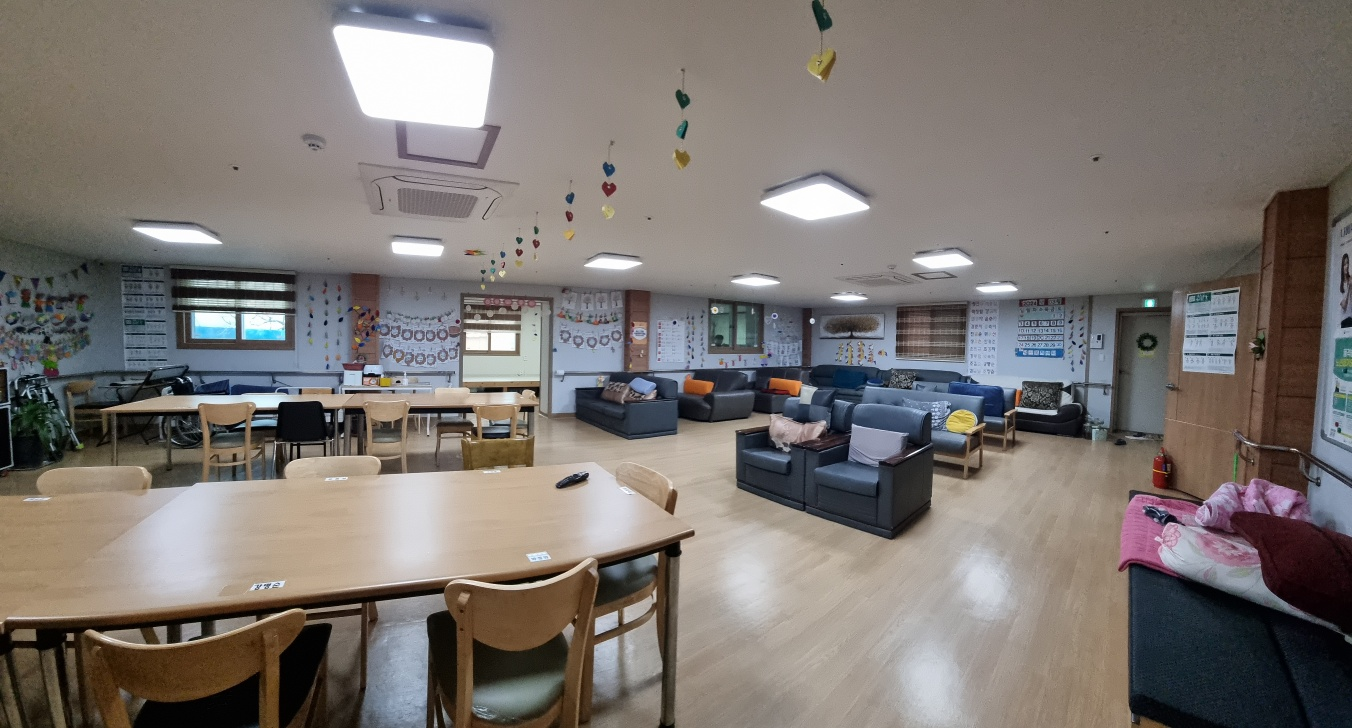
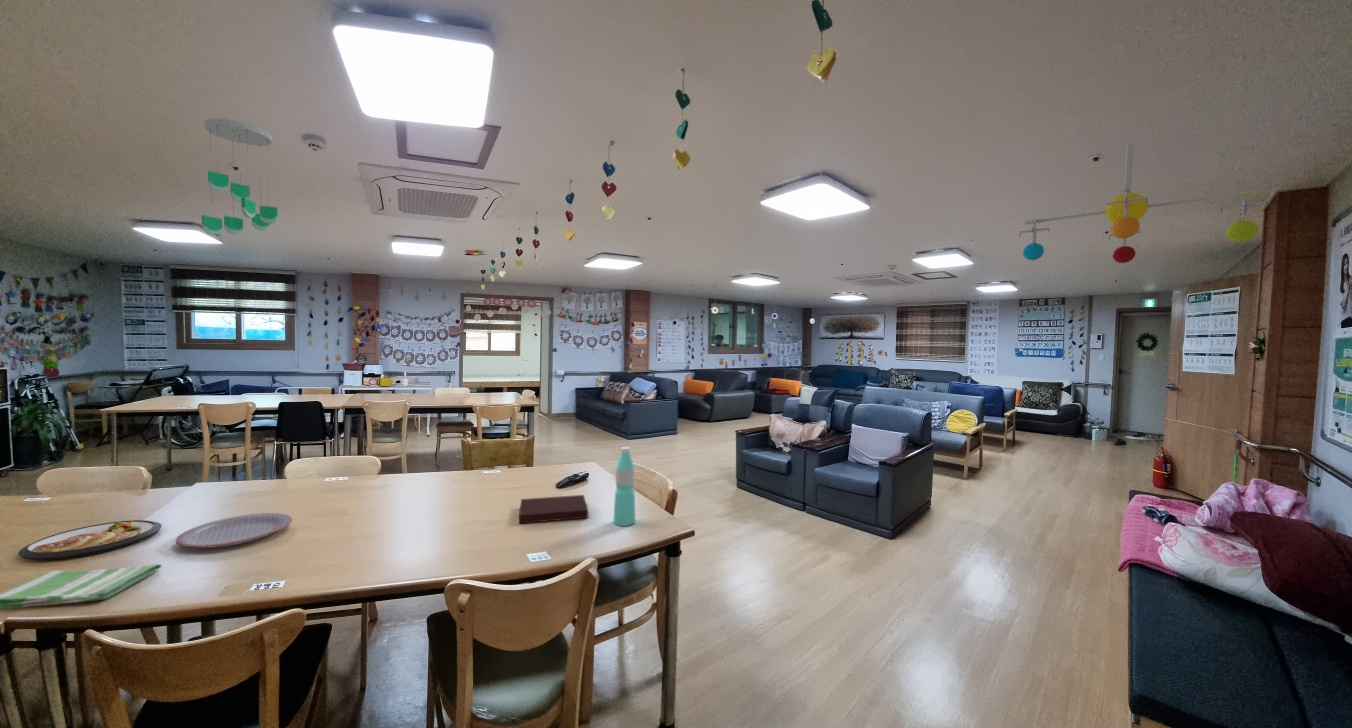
+ notebook (553, 508)
+ ceiling mobile (240, 183)
+ dish (95, 535)
+ plate (237, 531)
+ dish towel (76, 583)
+ water bottle (625, 484)
+ mobile (1128, 198)
